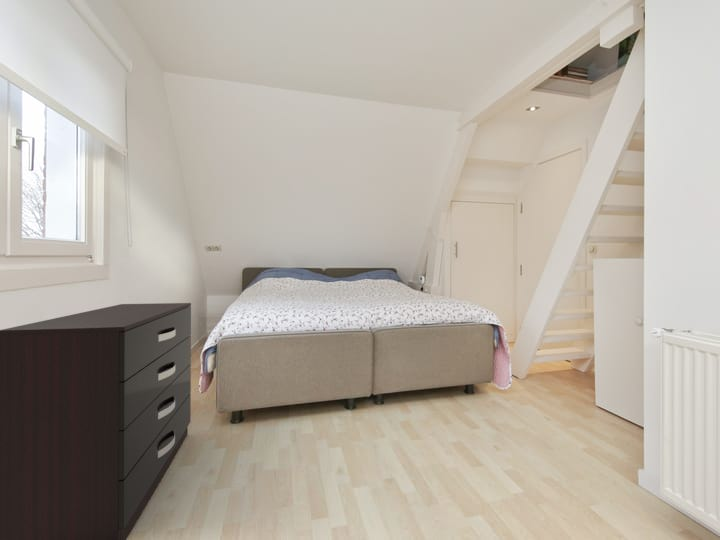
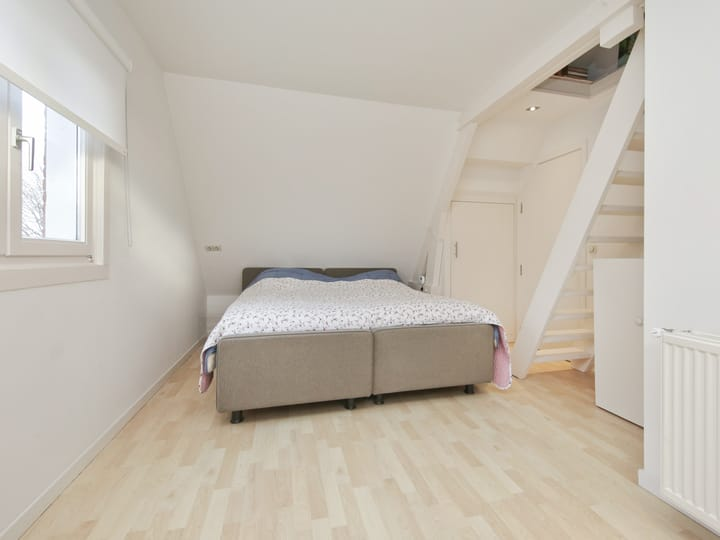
- dresser (126, 398)
